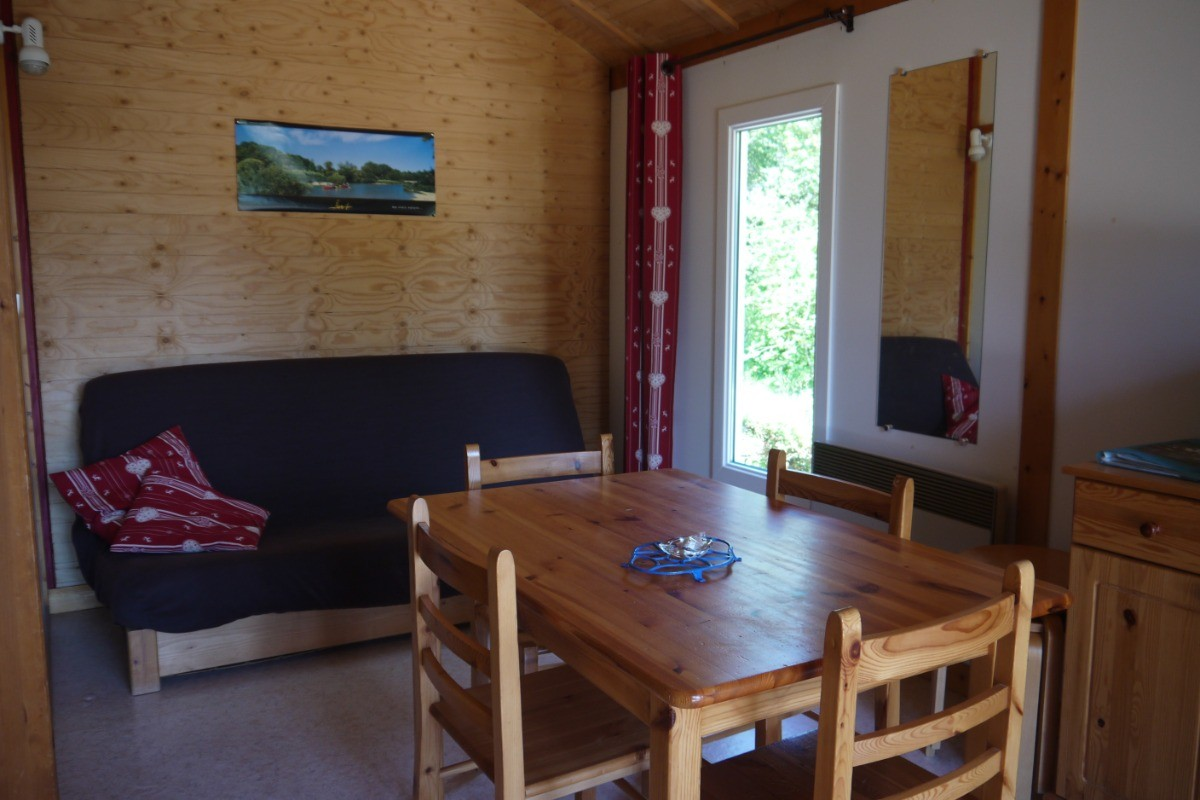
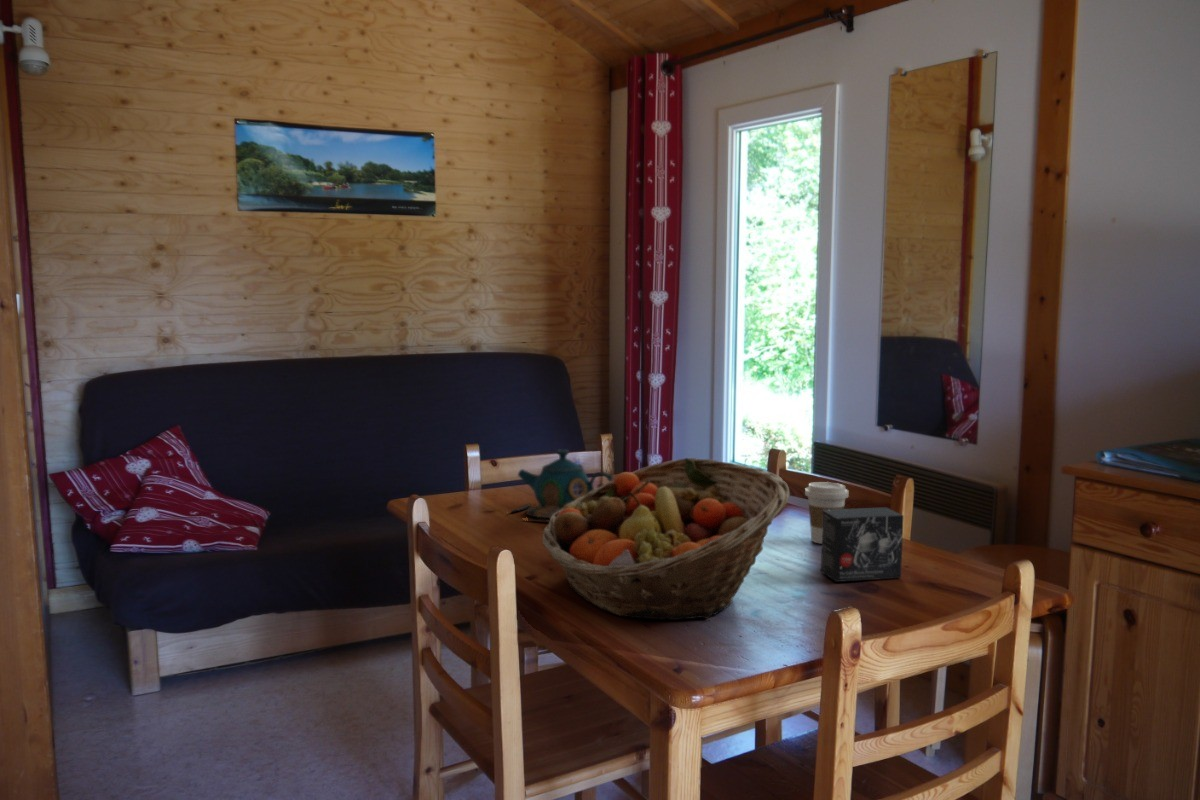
+ teapot (563, 481)
+ fruit basket (661, 531)
+ coffee cup (826, 509)
+ small box (861, 543)
